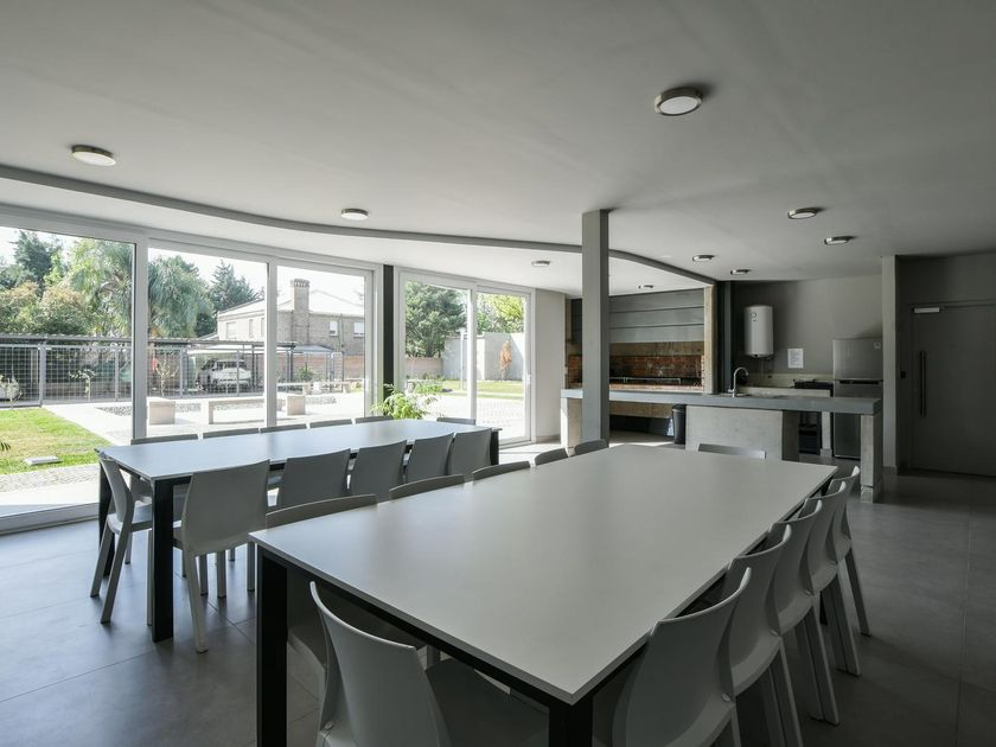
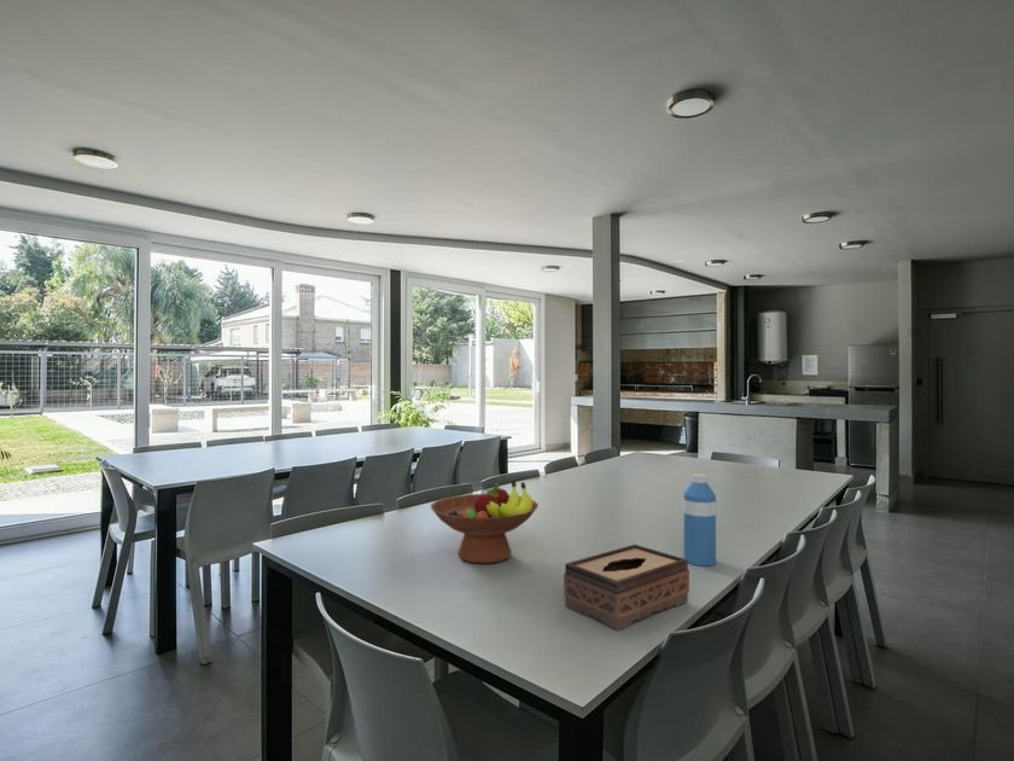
+ fruit bowl (484, 519)
+ water bottle (699, 517)
+ tissue box (627, 582)
